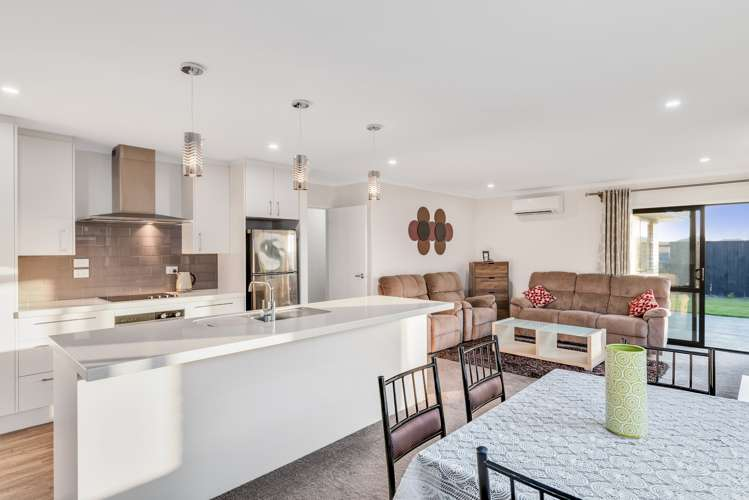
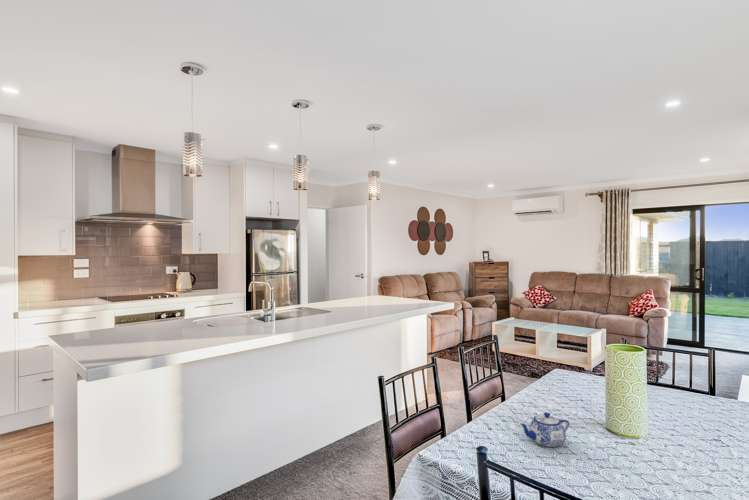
+ teapot (544, 427)
